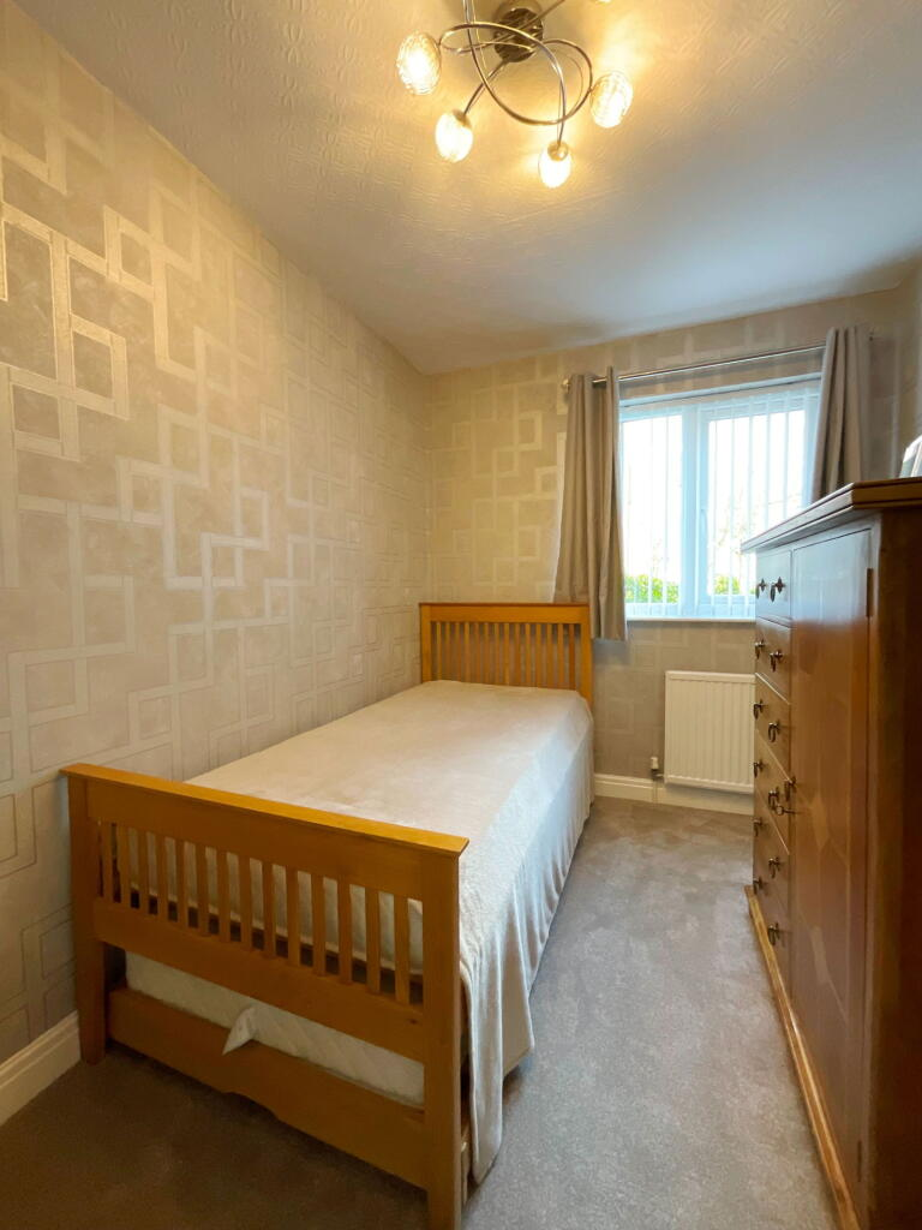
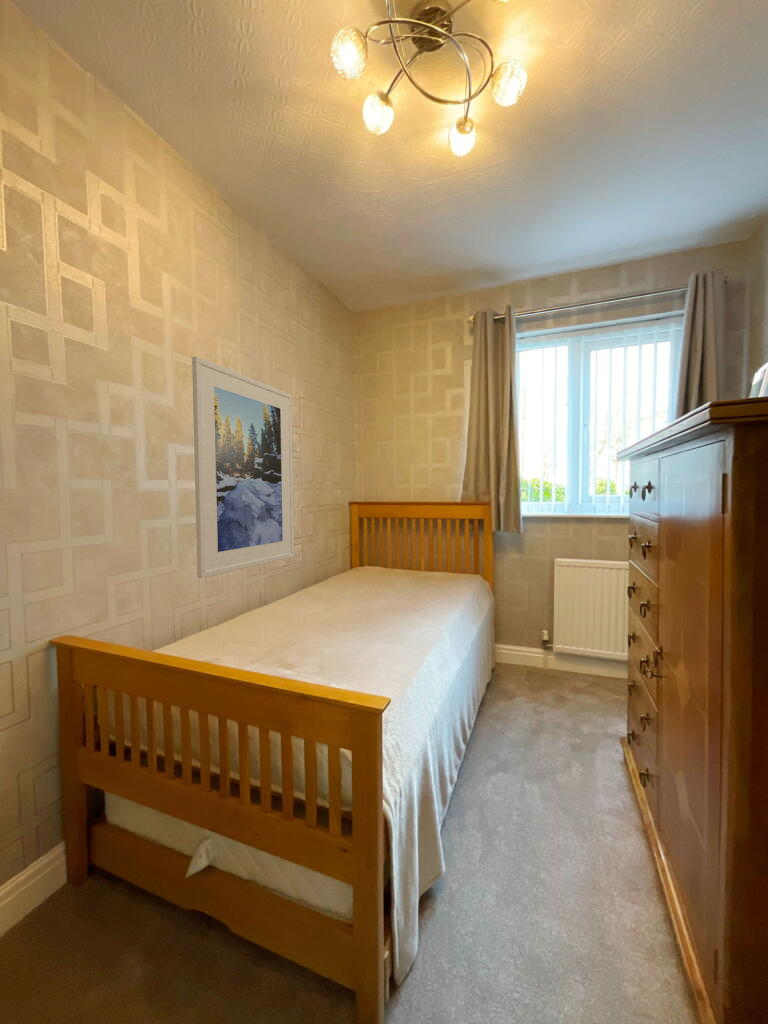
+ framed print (251, 472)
